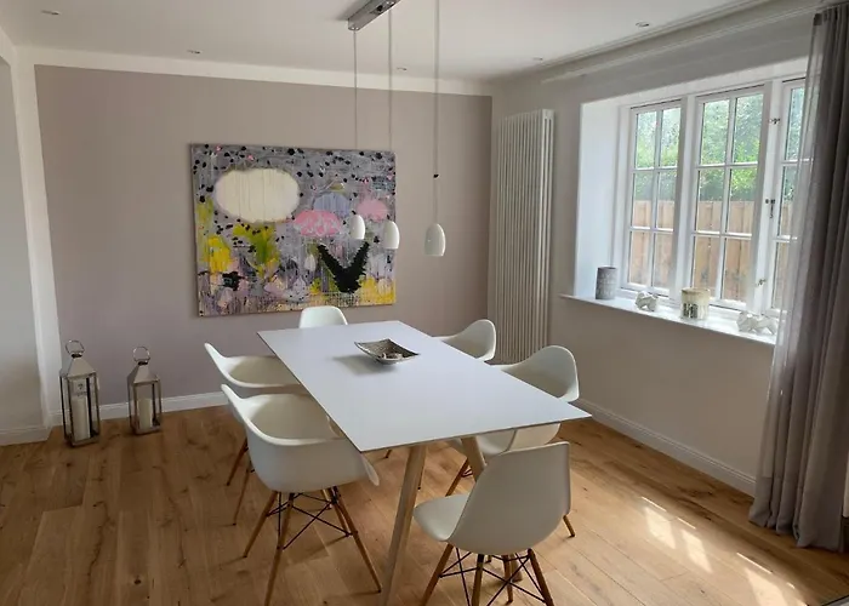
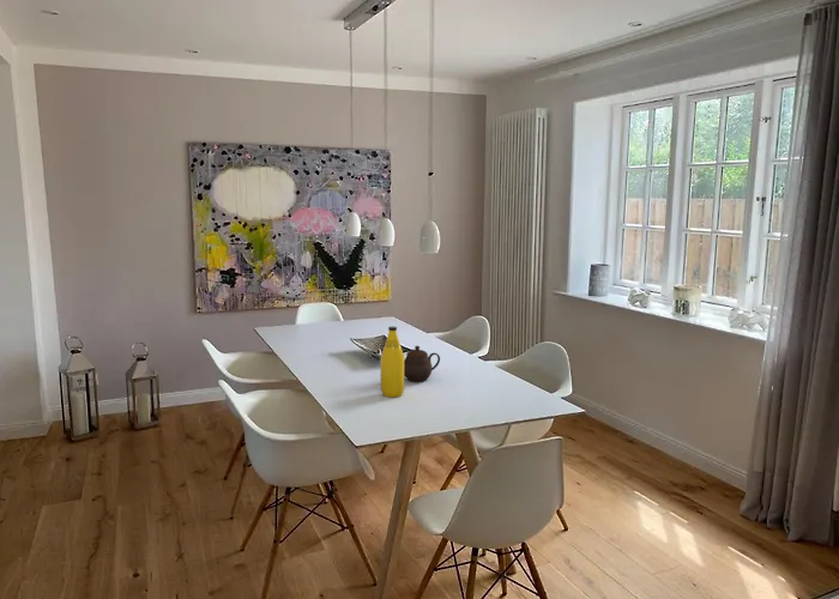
+ teapot (418, 362)
+ bottle (392, 361)
